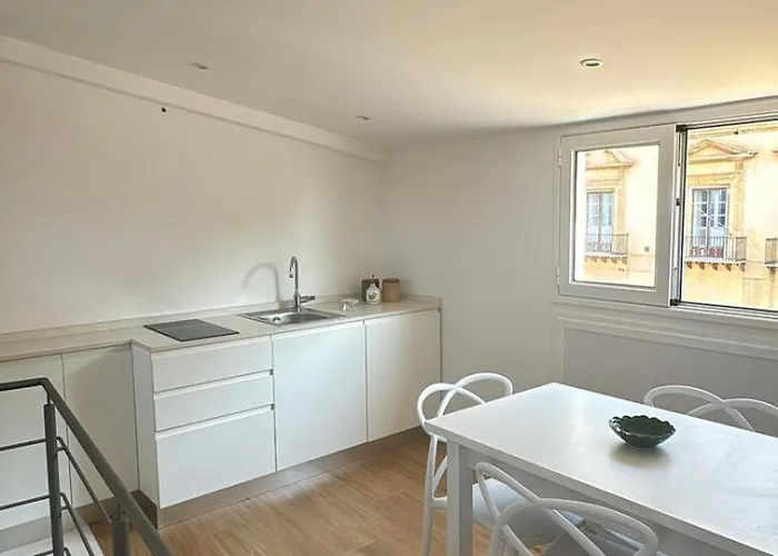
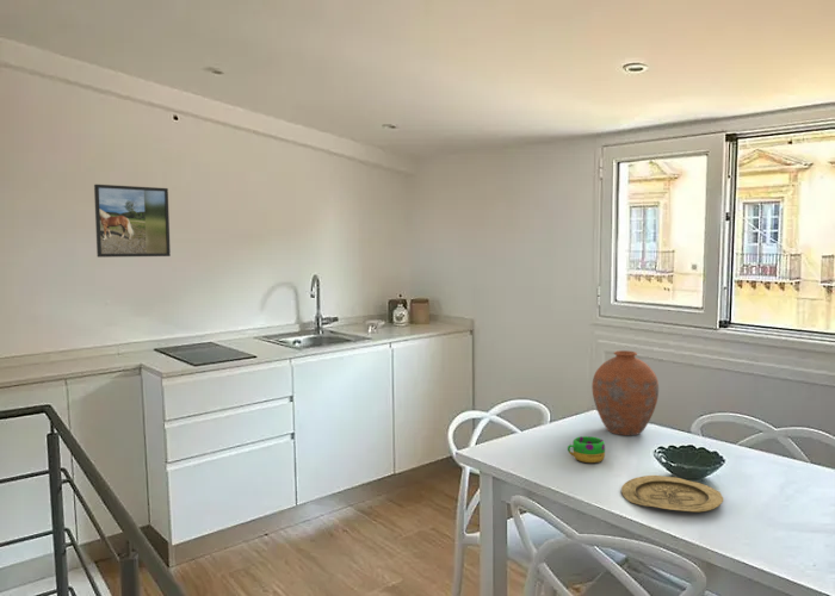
+ vase (624, 391)
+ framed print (132, 221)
+ plate (670, 493)
+ mug (584, 449)
